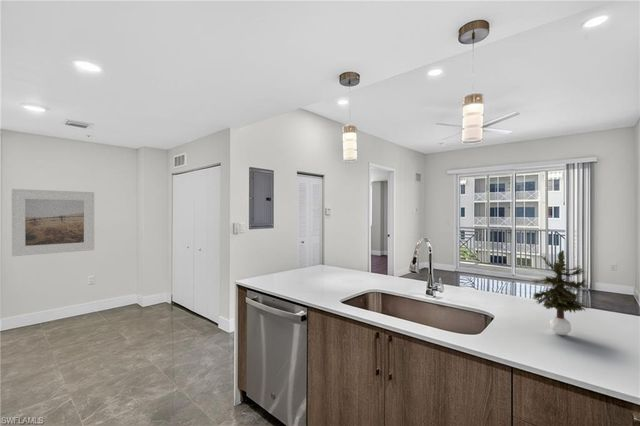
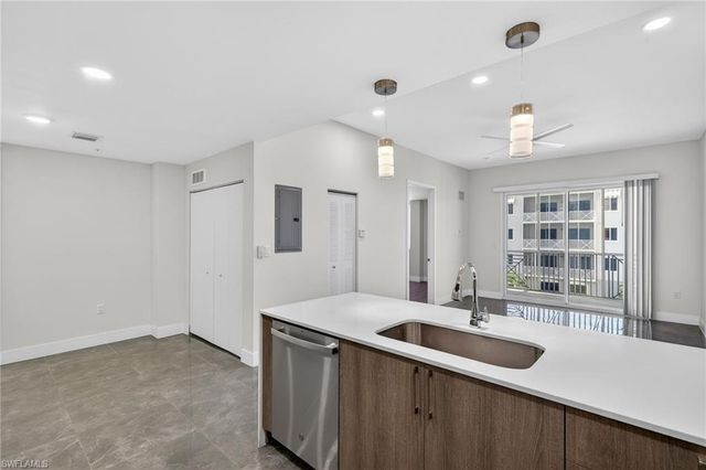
- potted plant (559, 290)
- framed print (56, 221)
